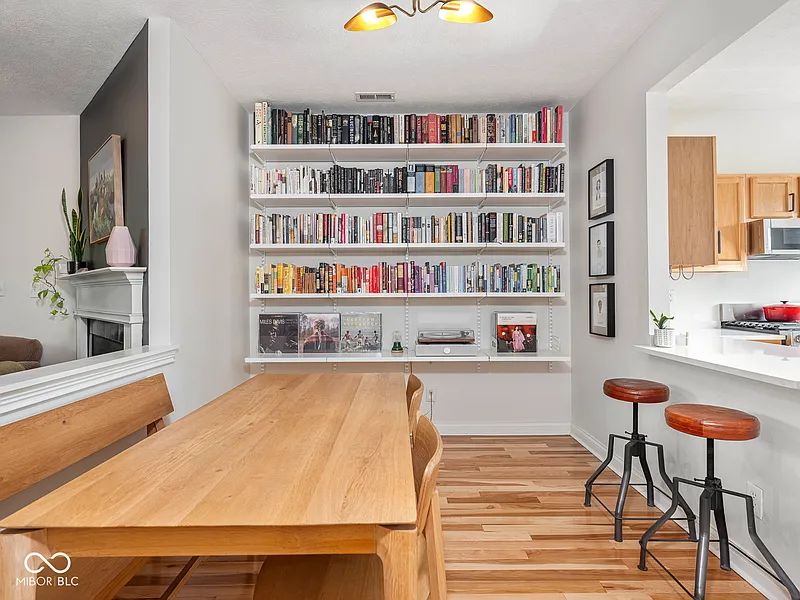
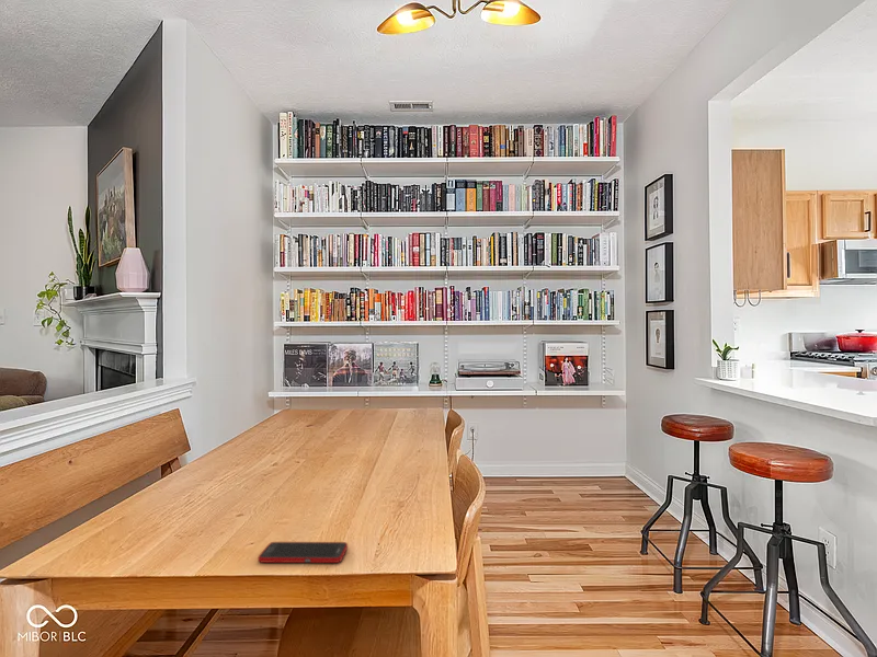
+ cell phone (304, 552)
